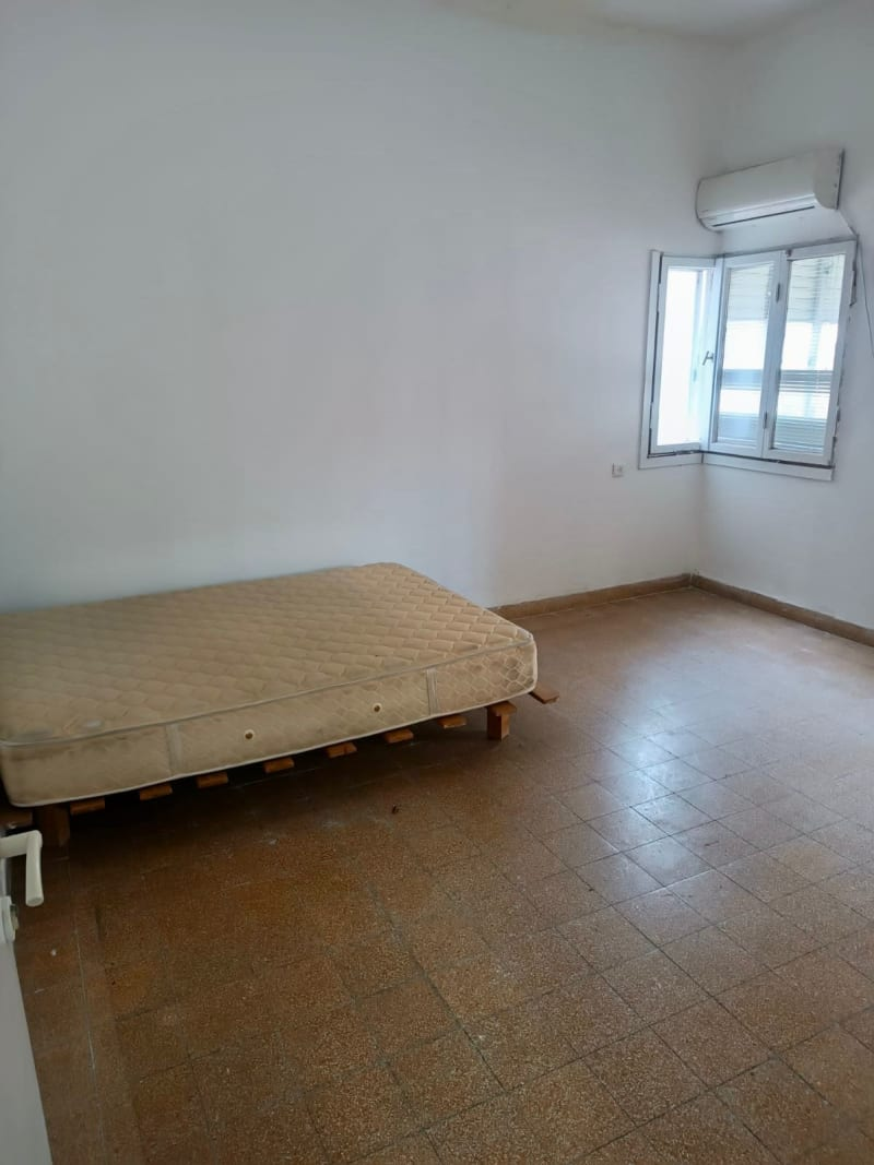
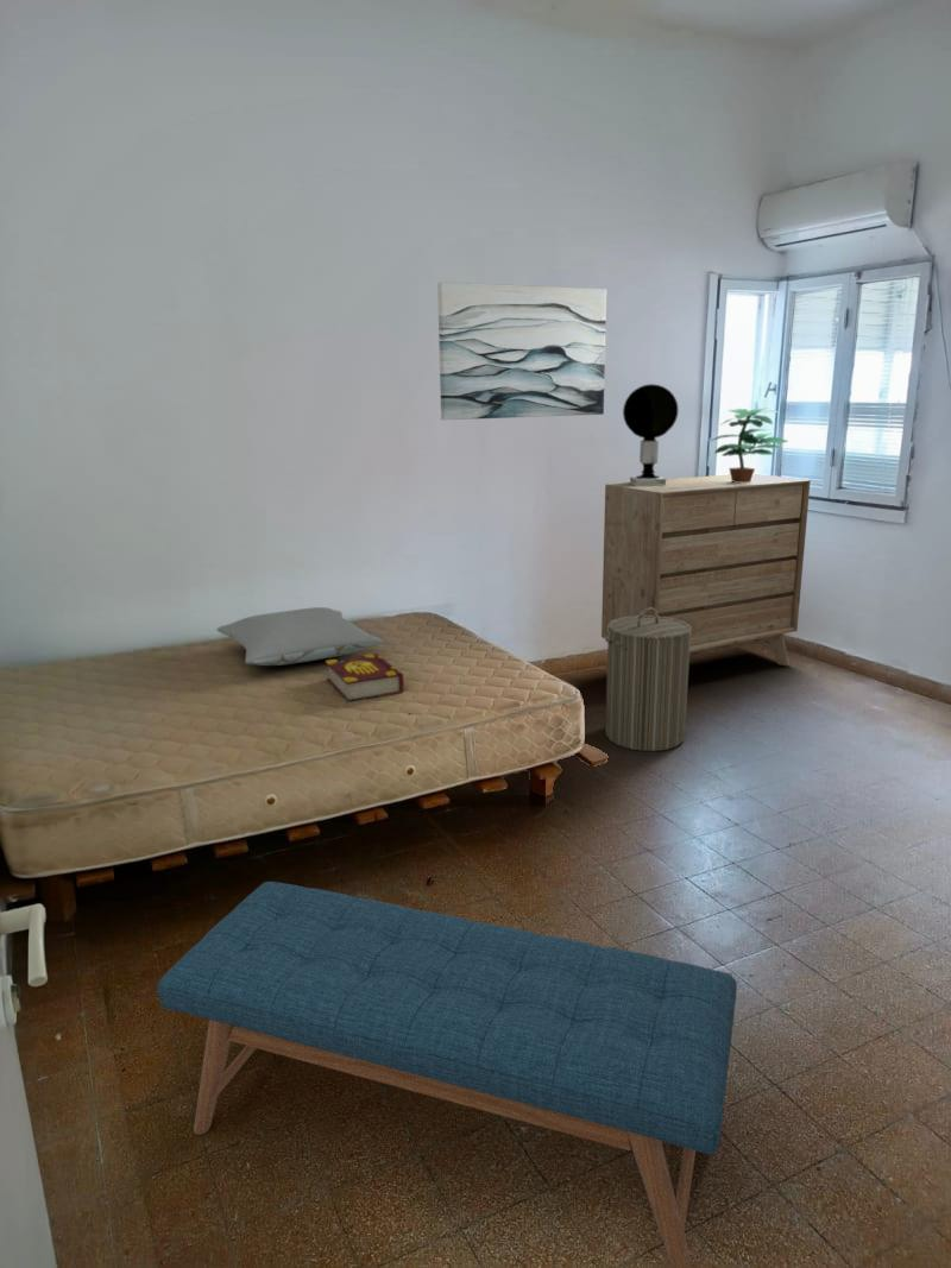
+ dresser (703, 578)
+ potted plant (748, 444)
+ table lamp (649, 434)
+ wall art (525, 352)
+ pillow (297, 635)
+ bench (447, 1051)
+ laundry hamper (647, 673)
+ book (364, 675)
